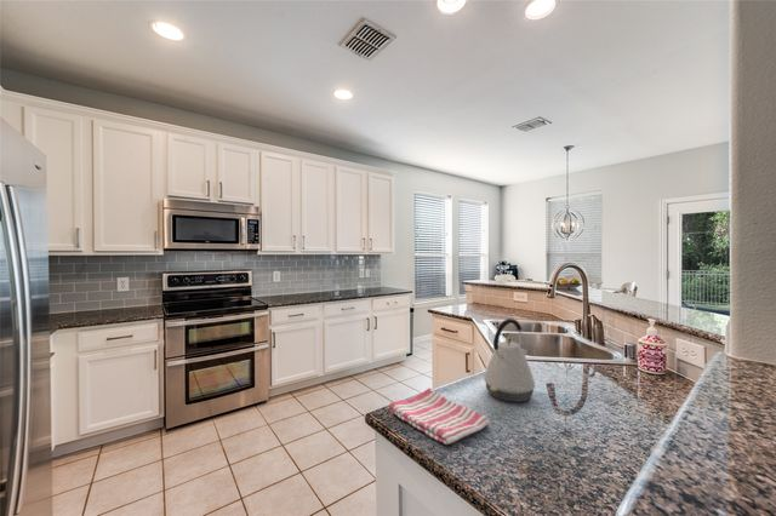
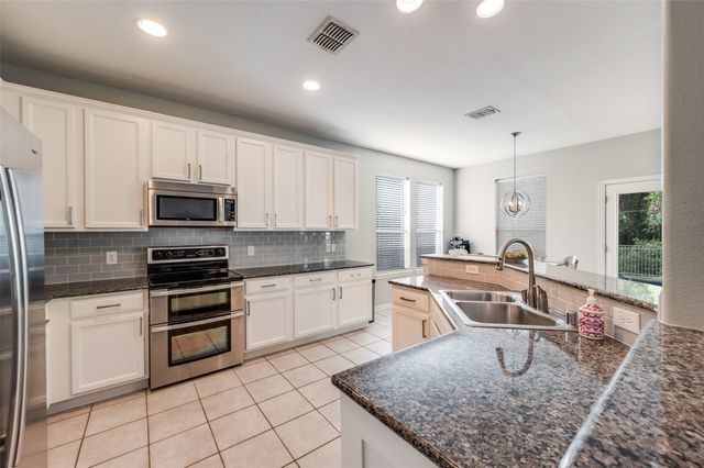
- dish towel (436, 413)
- kettle (509, 356)
